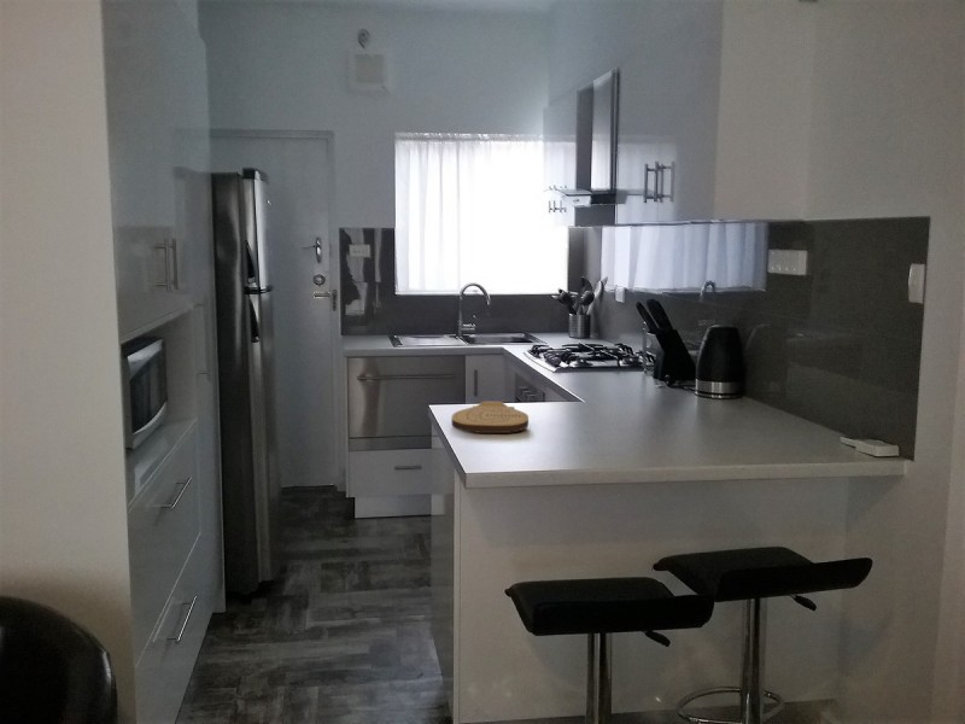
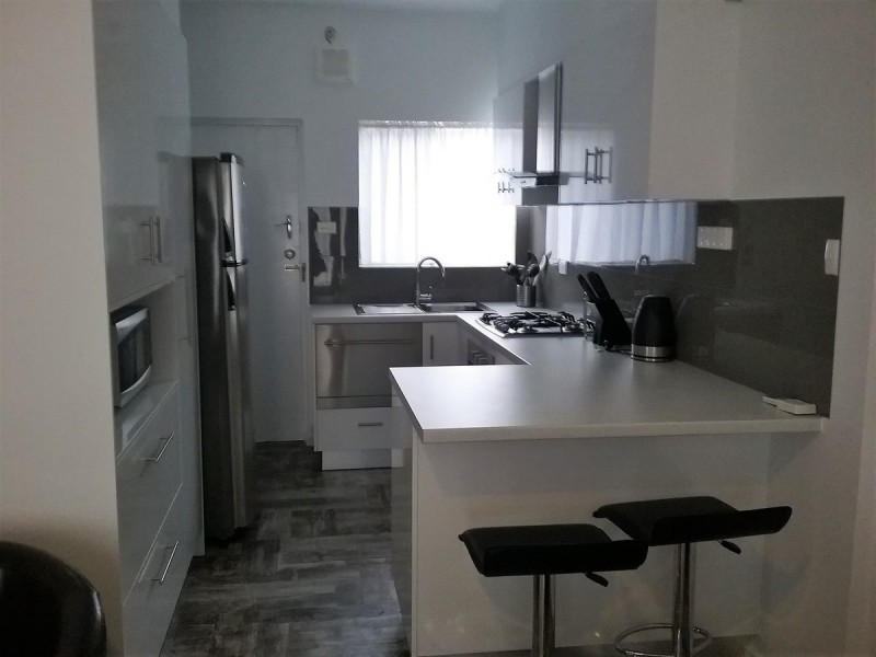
- key chain (491, 413)
